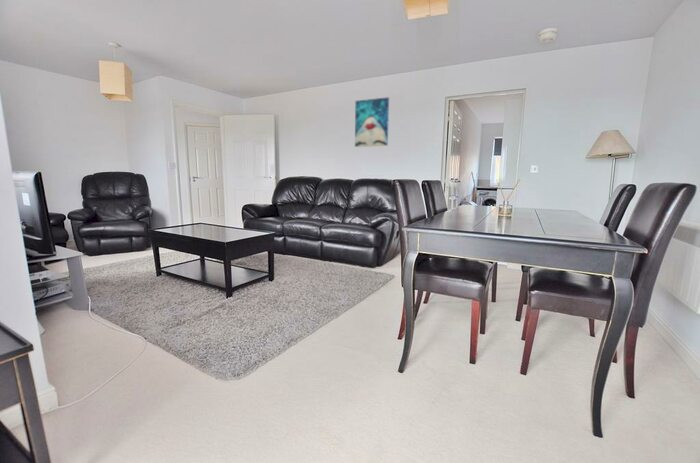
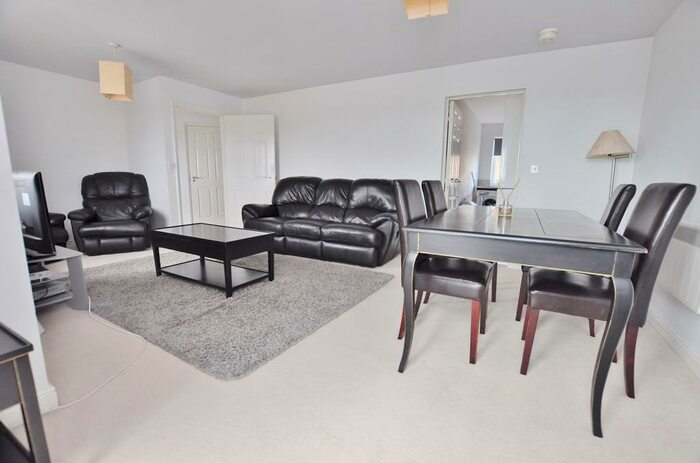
- wall art (371, 123)
